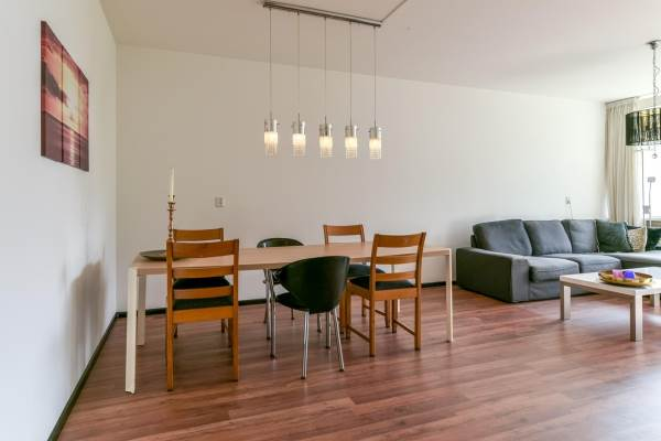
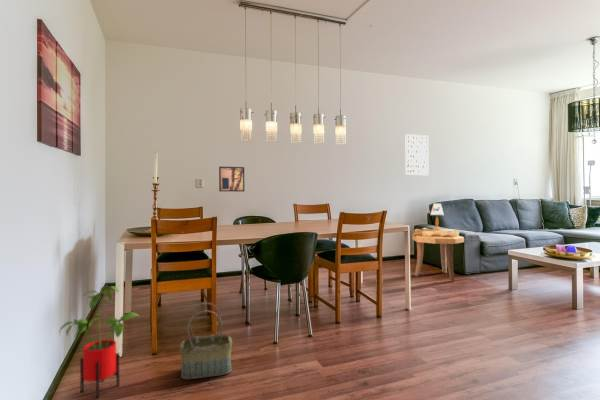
+ side table (441, 255)
+ wall art (417, 155)
+ house plant (102, 340)
+ basket (206, 338)
+ wall art (231, 179)
+ table lamp (436, 219)
